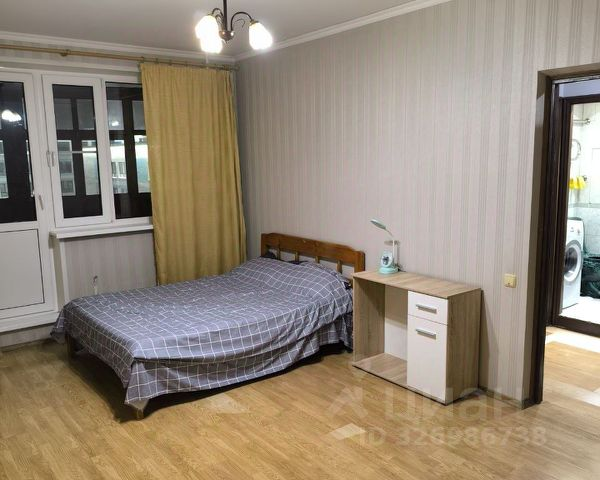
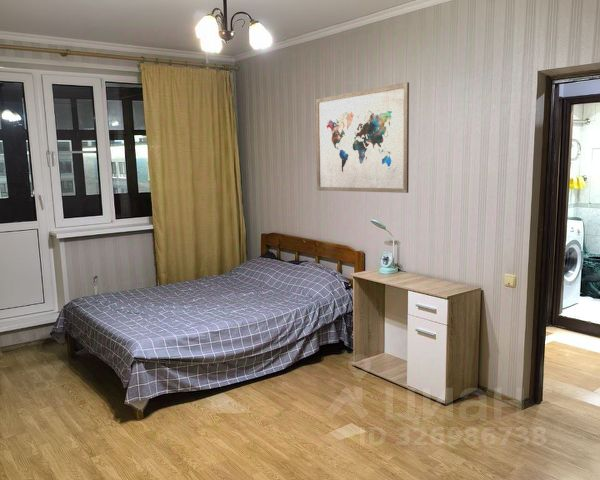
+ wall art (358, 142)
